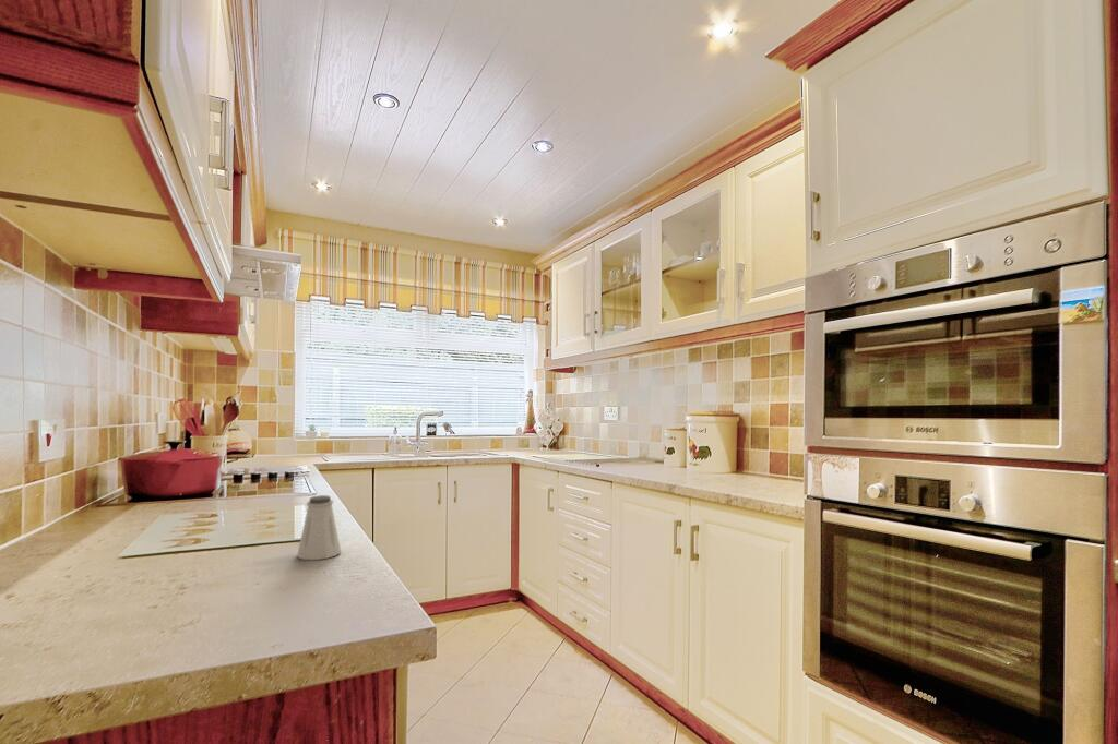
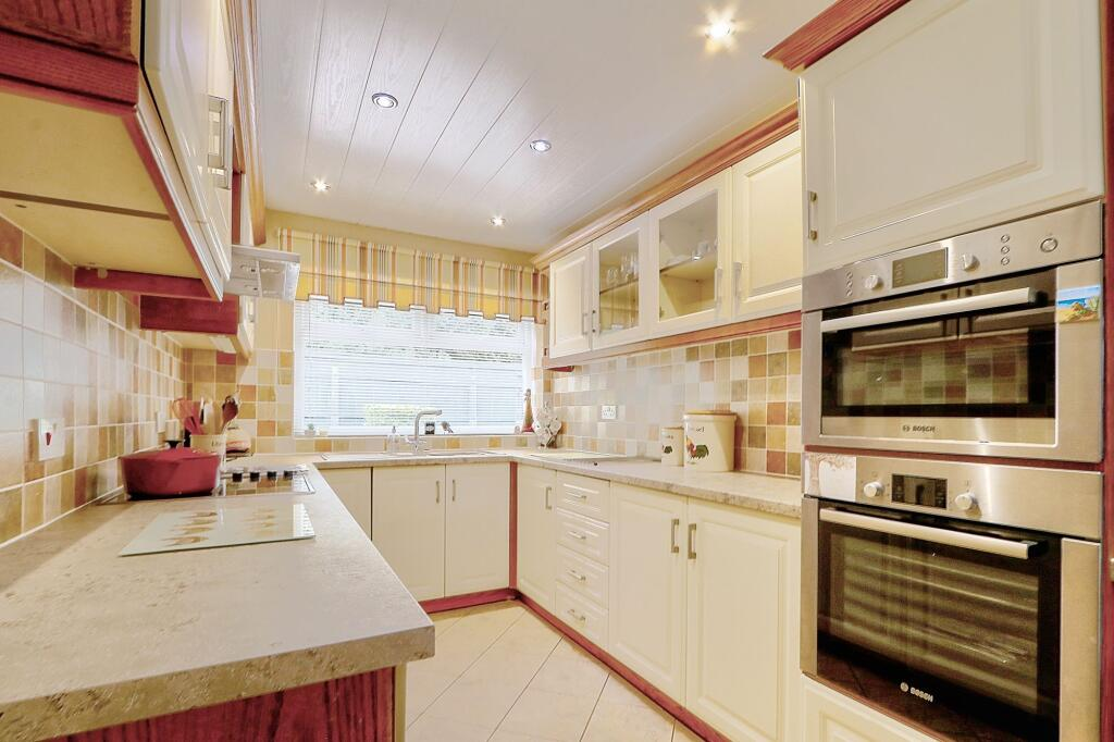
- saltshaker (319, 525)
